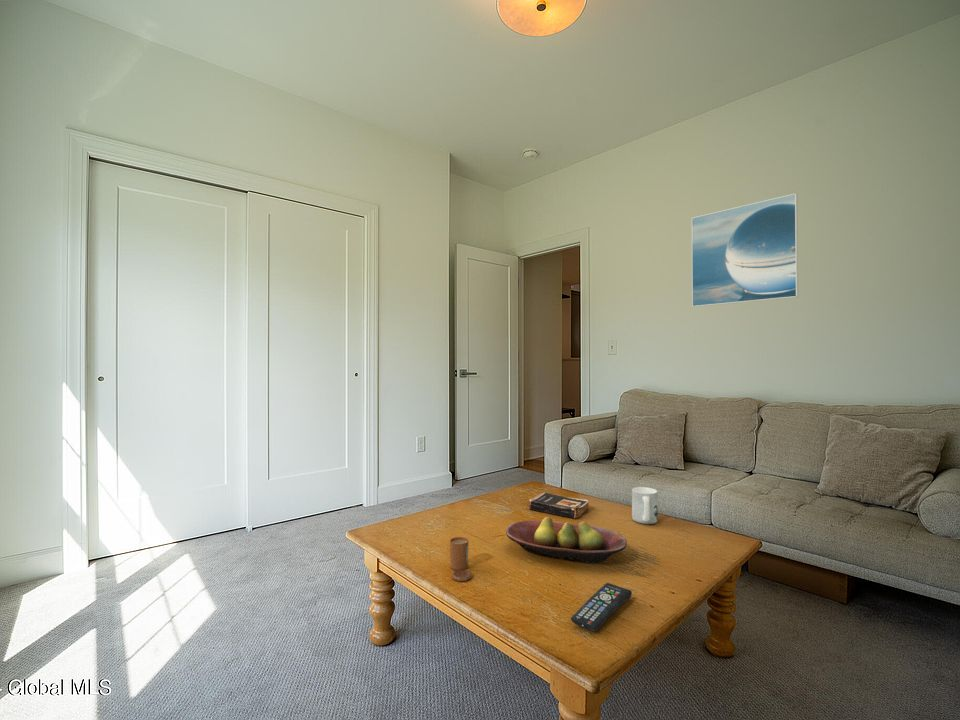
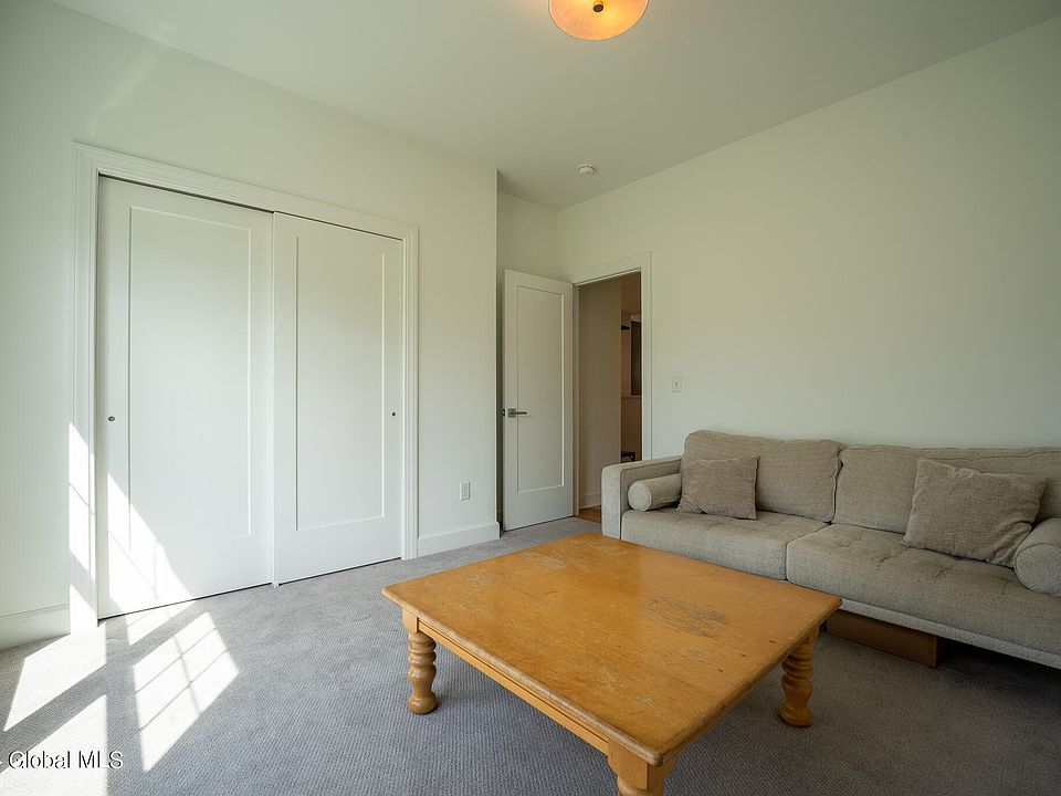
- book (558, 503)
- fruit bowl (564, 536)
- candle (460, 558)
- mug (646, 506)
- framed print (740, 254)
- remote control (603, 604)
